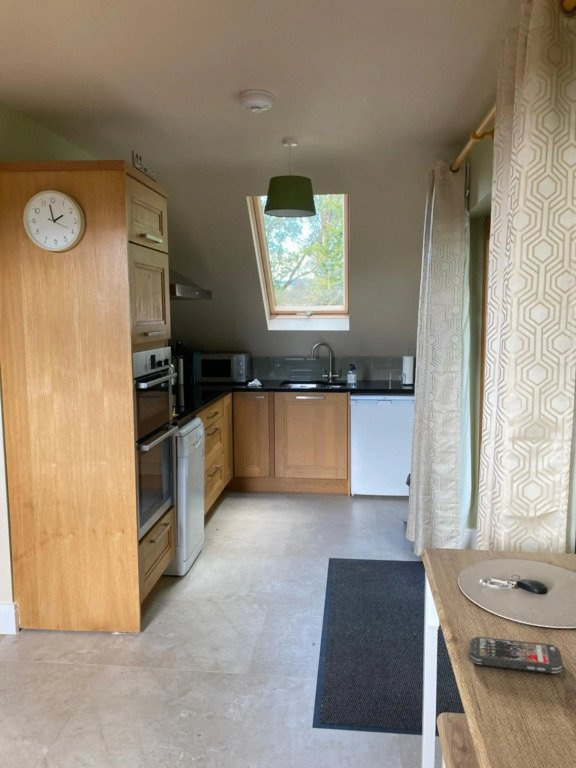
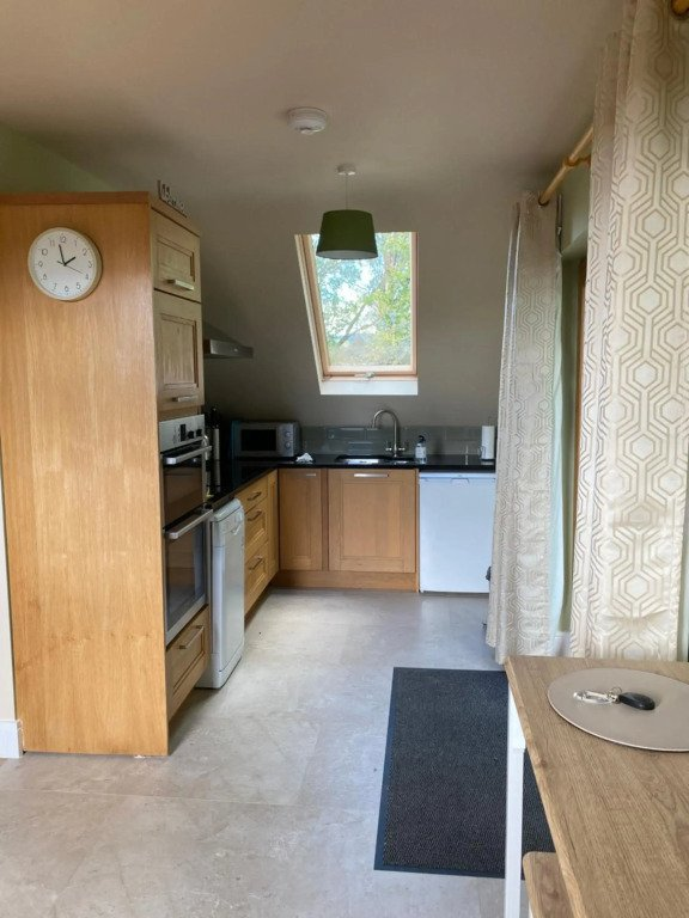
- smartphone (514, 654)
